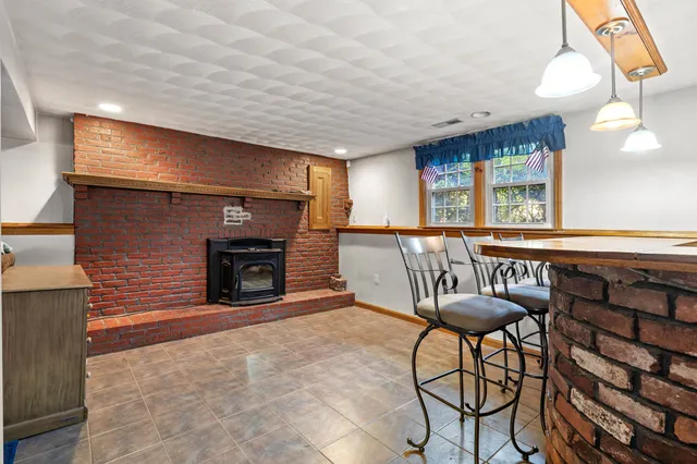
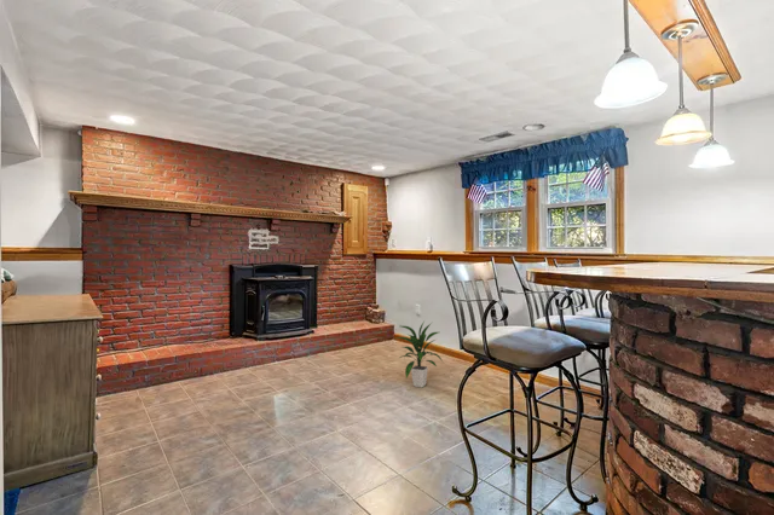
+ indoor plant (417, 352)
